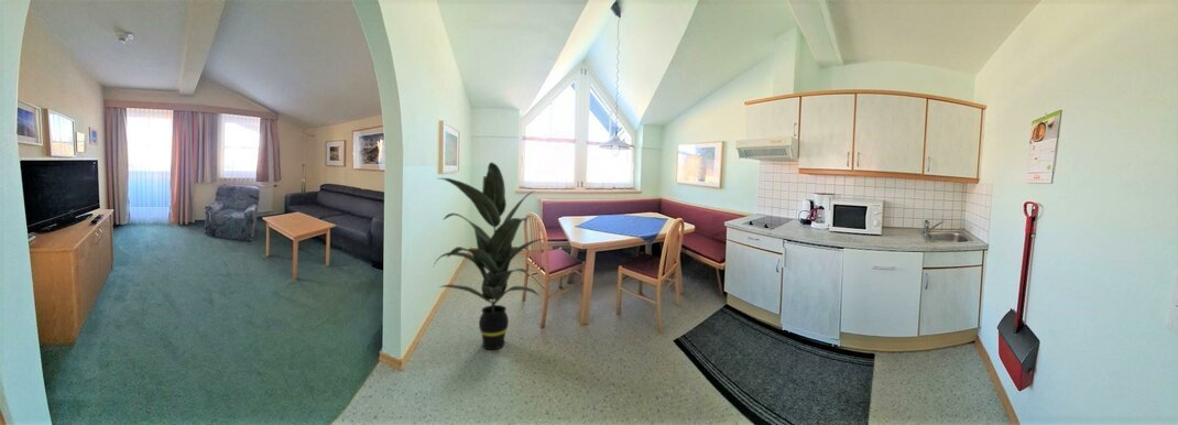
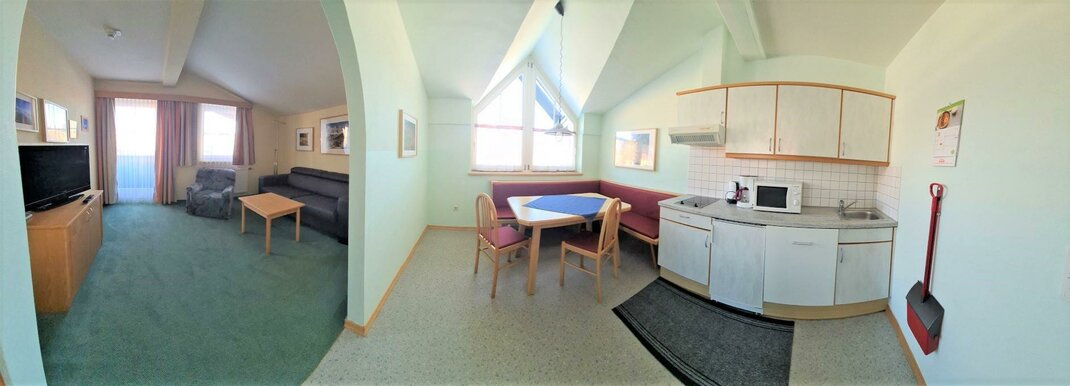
- indoor plant (489, 257)
